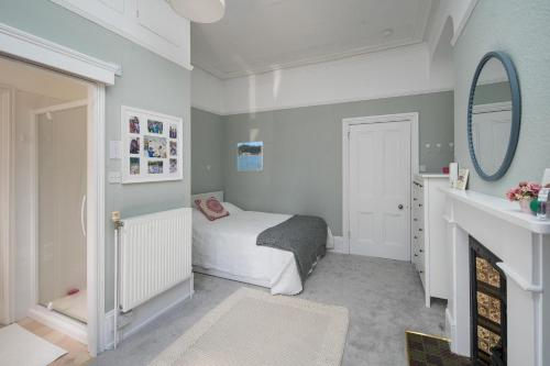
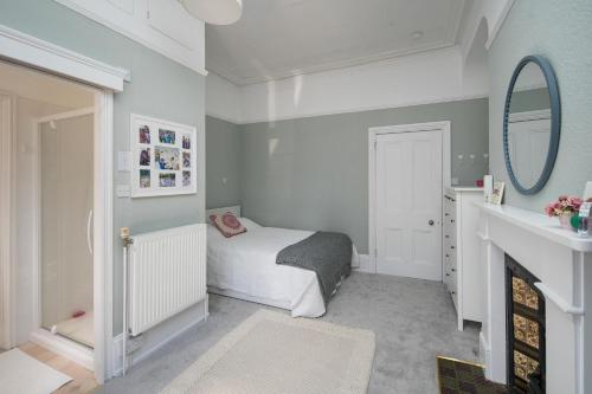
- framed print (250, 156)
